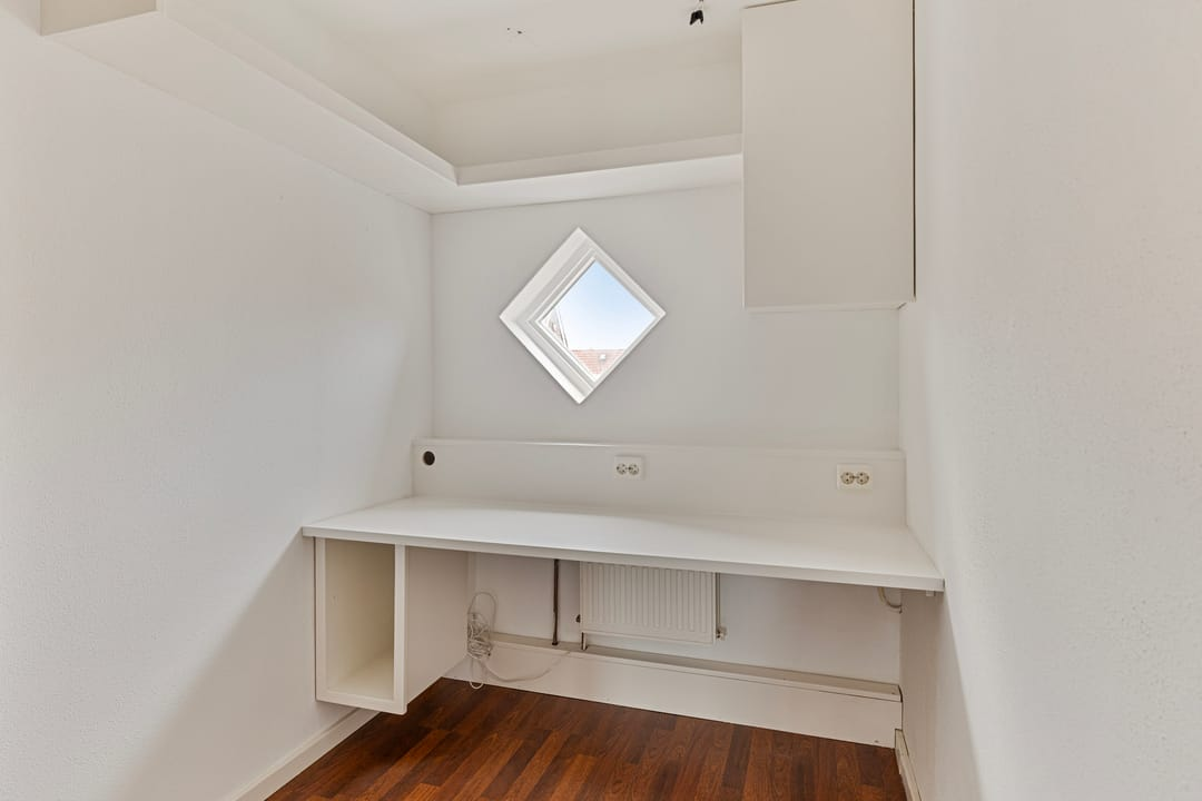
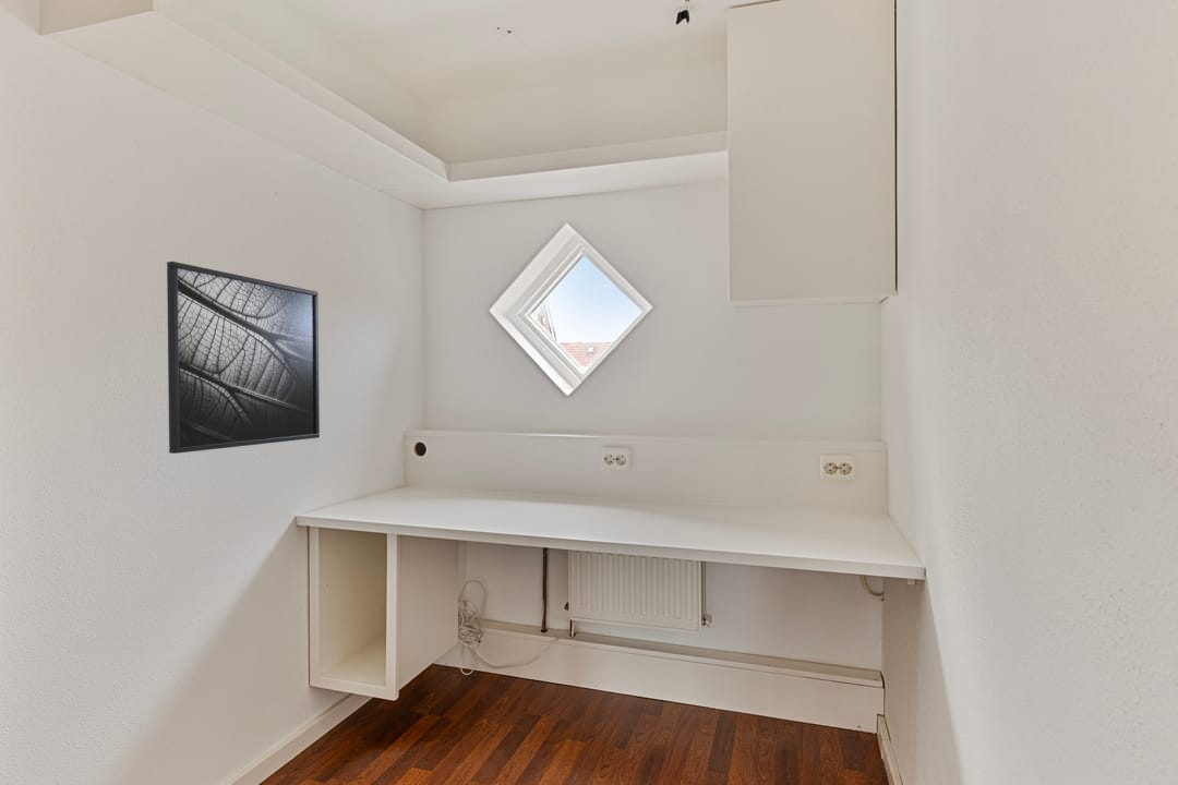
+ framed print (253, 361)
